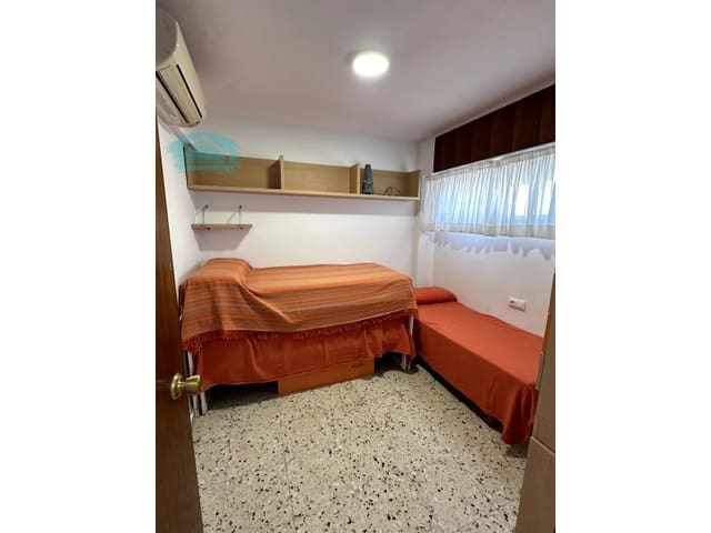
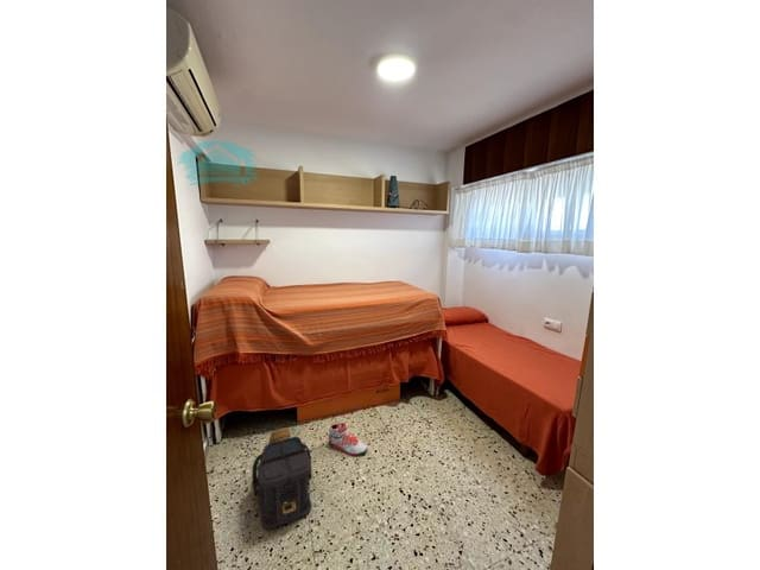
+ backpack (283, 464)
+ sneaker (347, 437)
